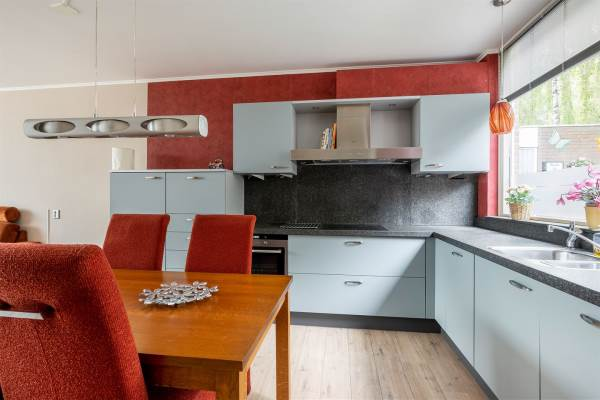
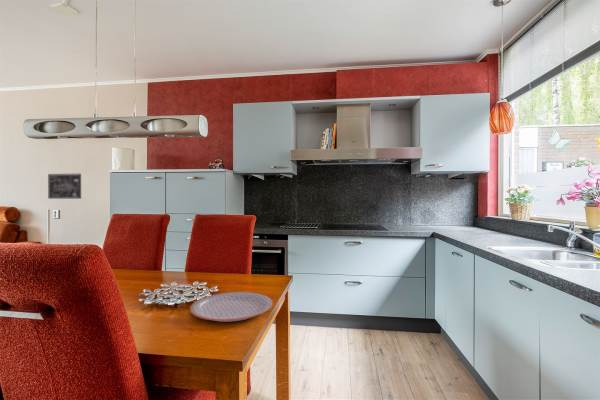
+ wall art (64, 186)
+ plate (232, 307)
